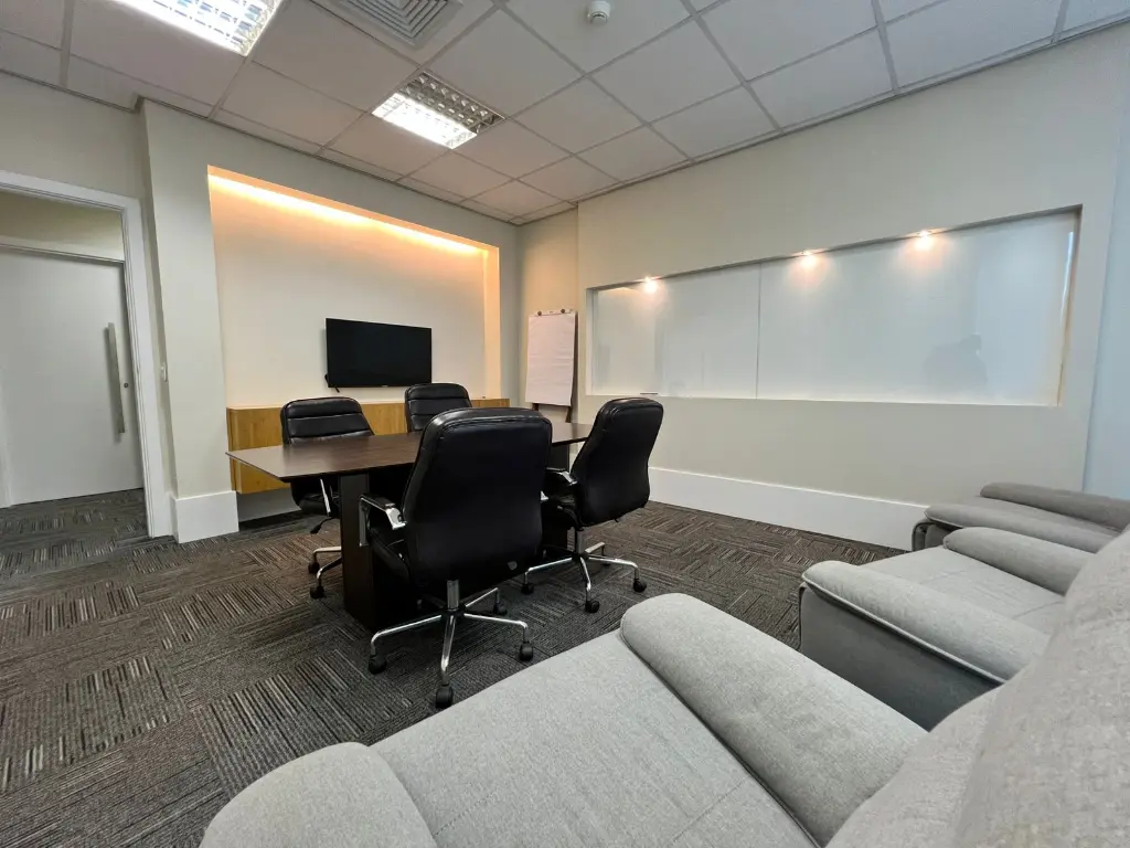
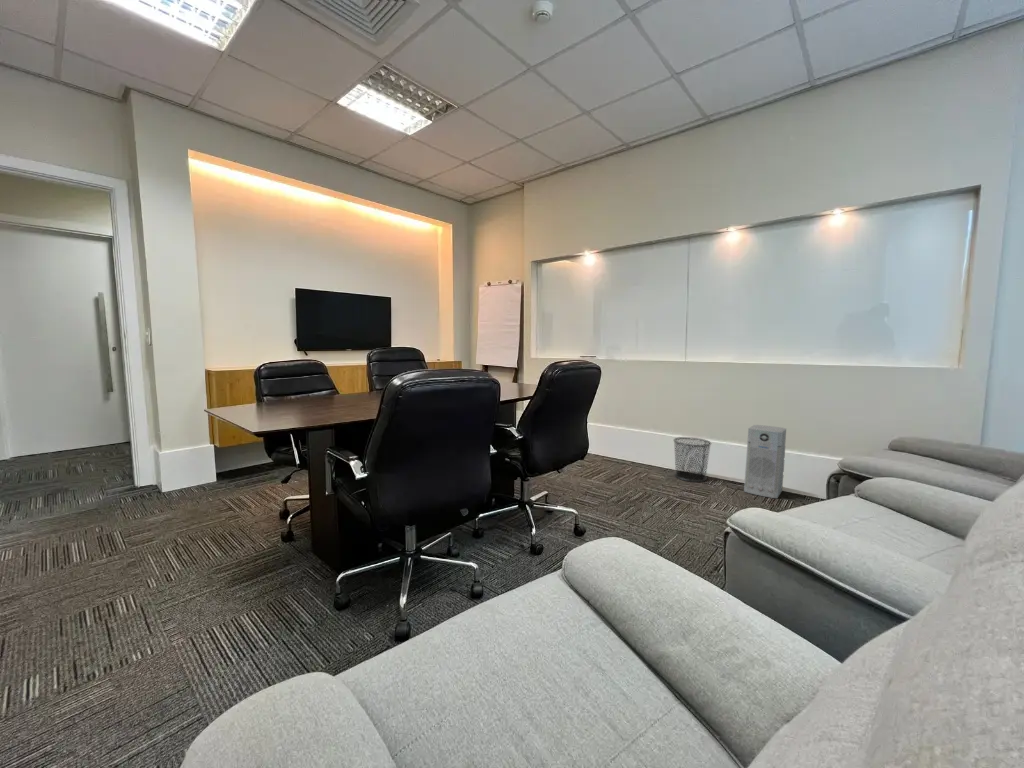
+ air purifier (765, 459)
+ waste bin (691, 459)
